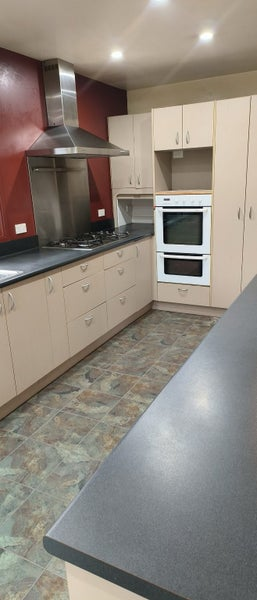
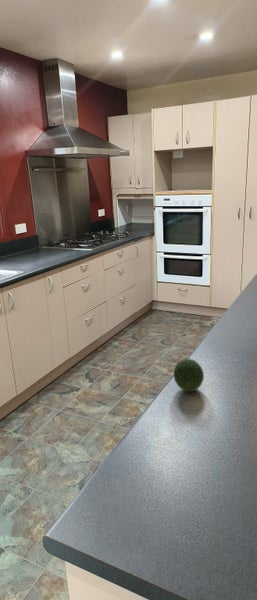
+ fruit (188, 374)
